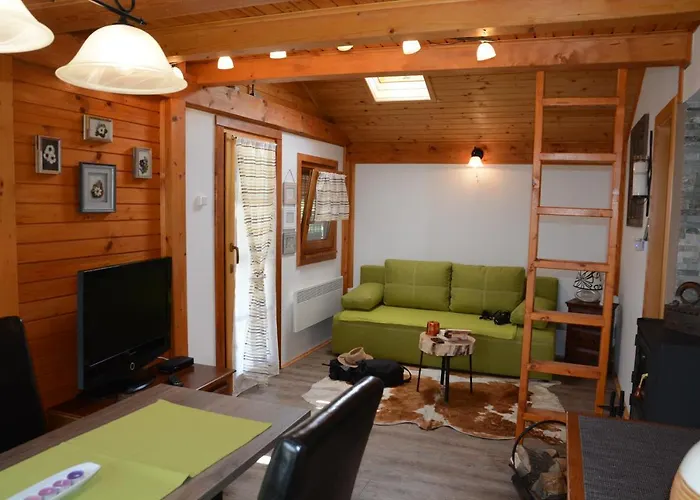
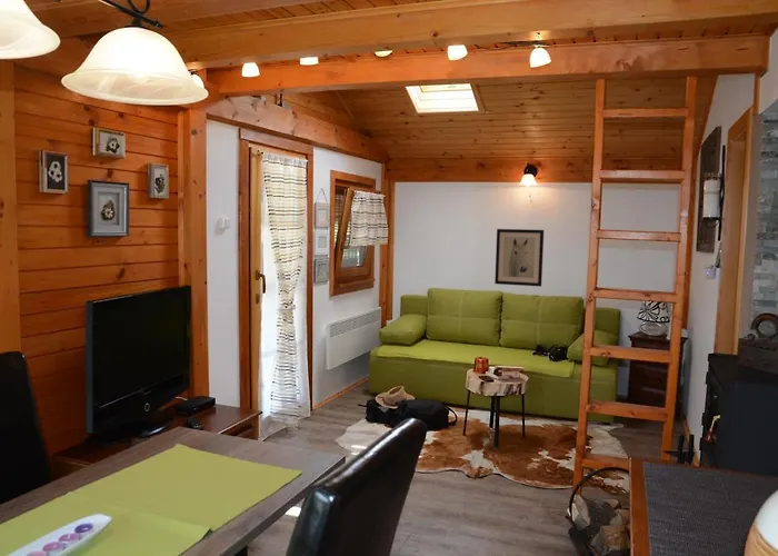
+ wall art (519, 257)
